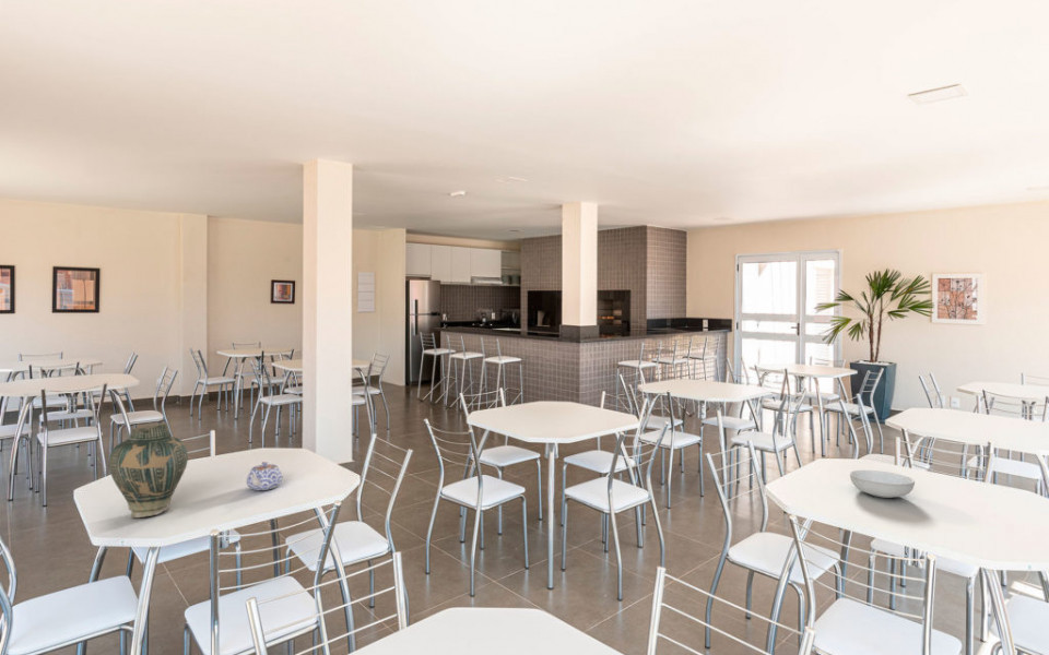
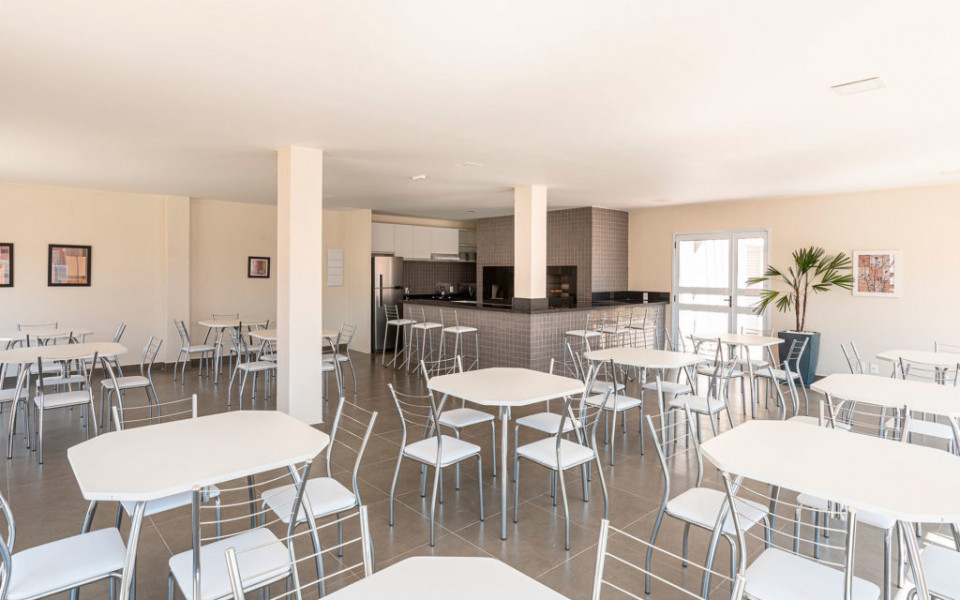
- teapot (263, 475)
- serving bowl (881, 485)
- vase (149, 468)
